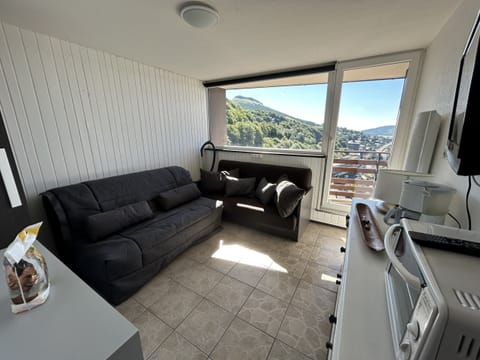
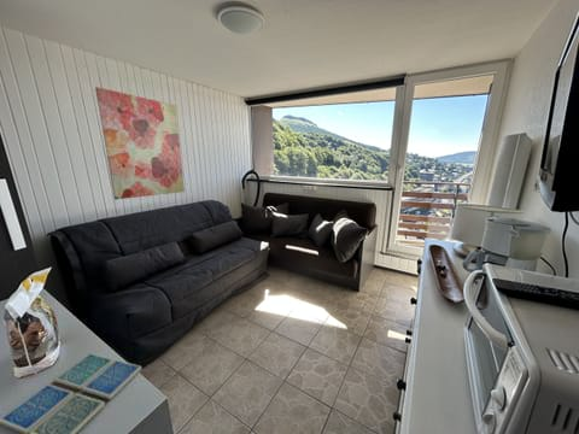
+ drink coaster (77, 393)
+ wall art (147, 148)
